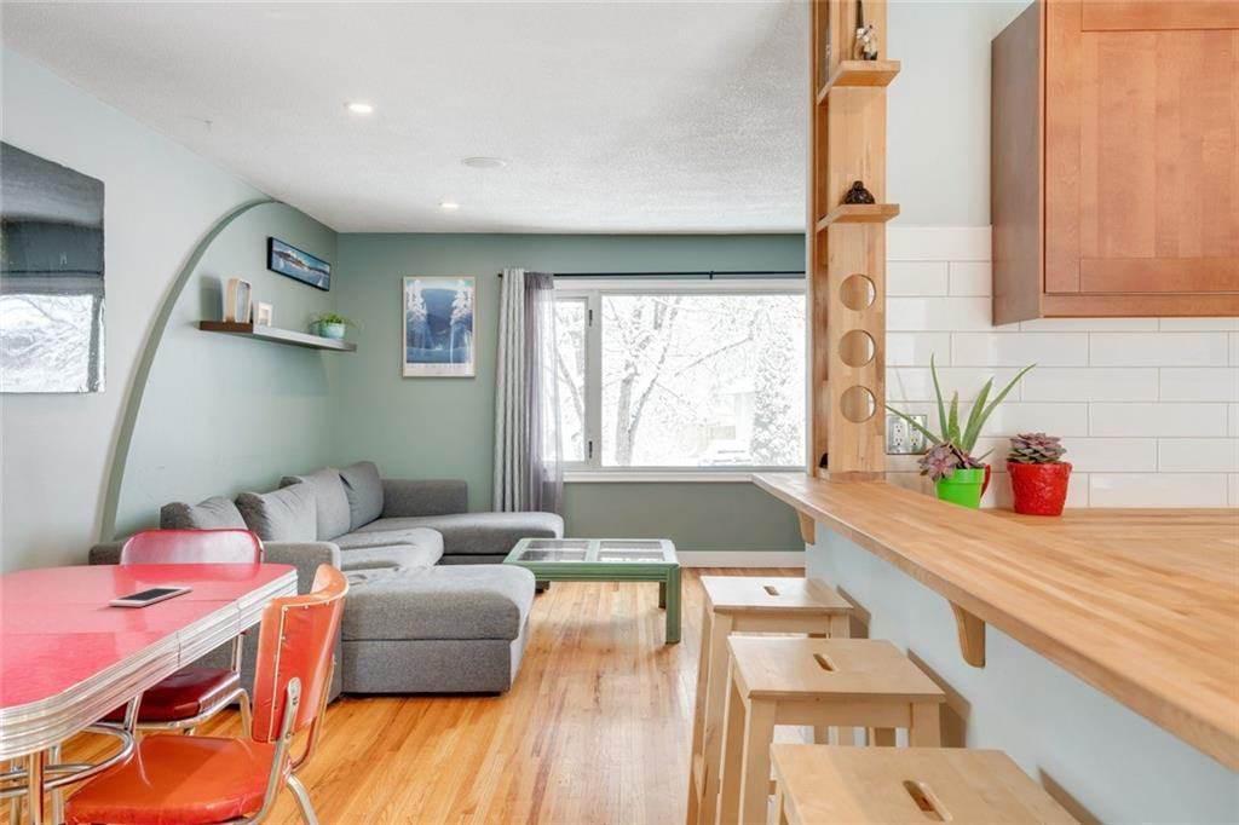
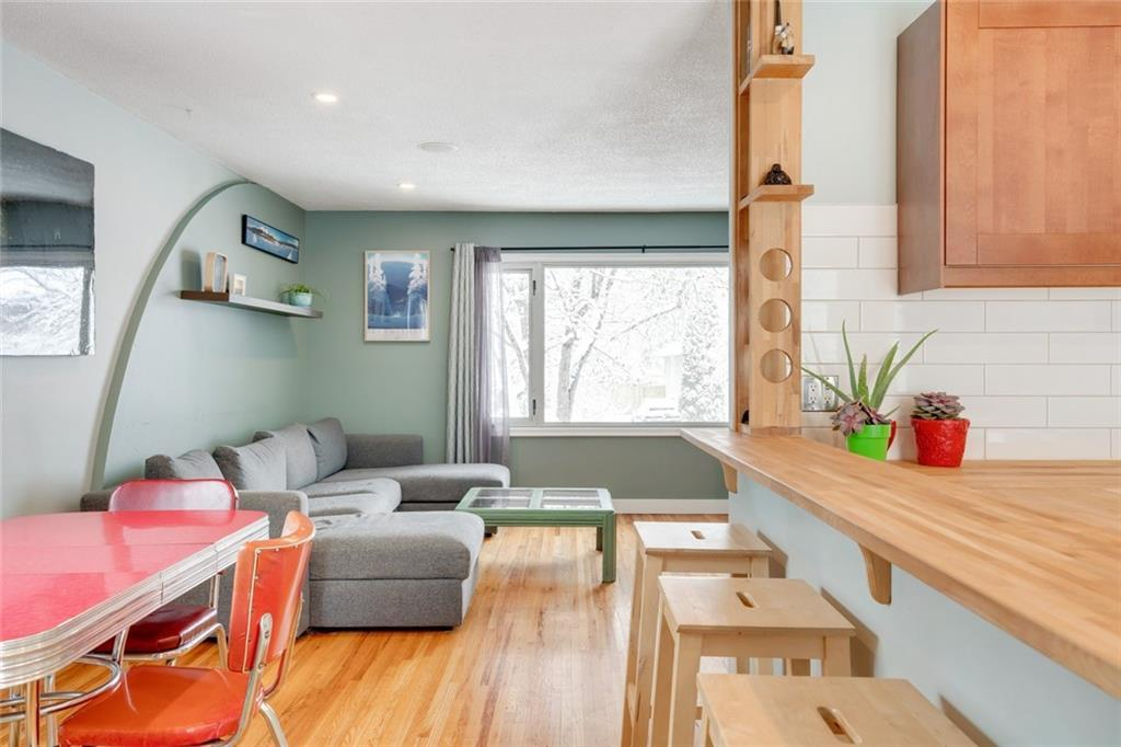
- cell phone (151, 595)
